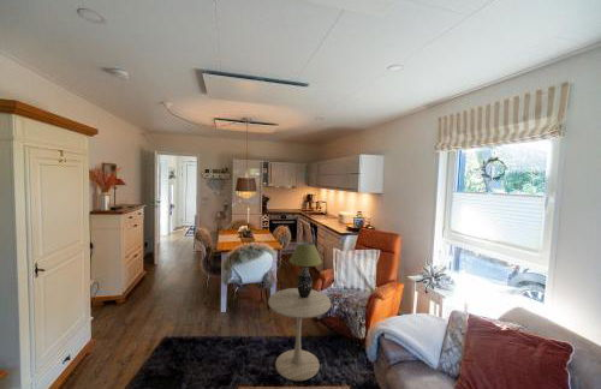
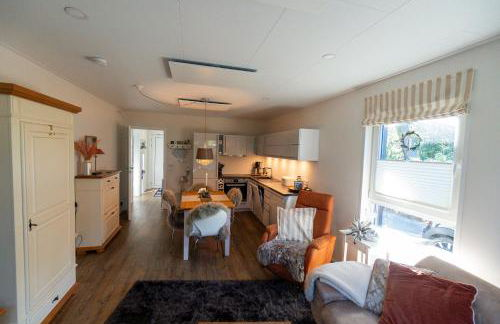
- table lamp (304, 269)
- side table (298, 333)
